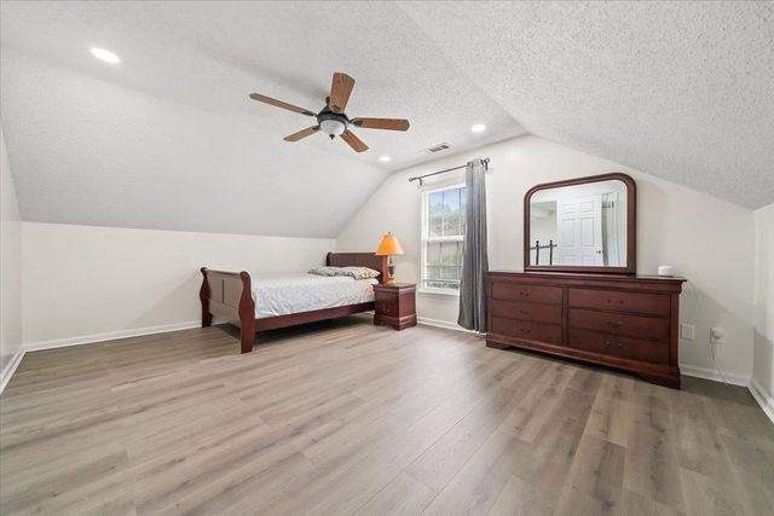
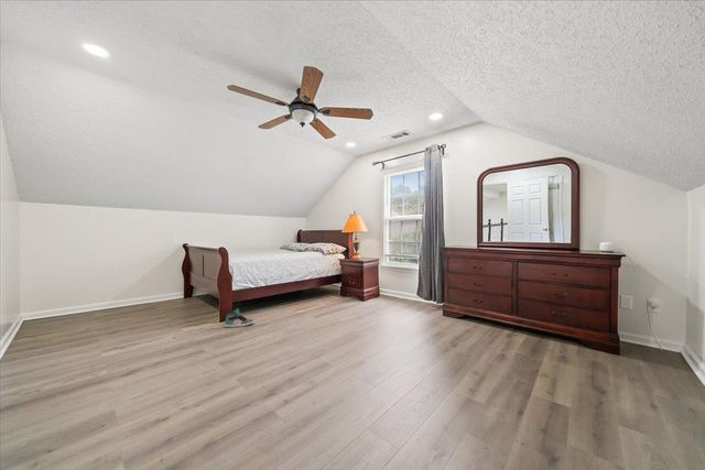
+ sneaker (239, 317)
